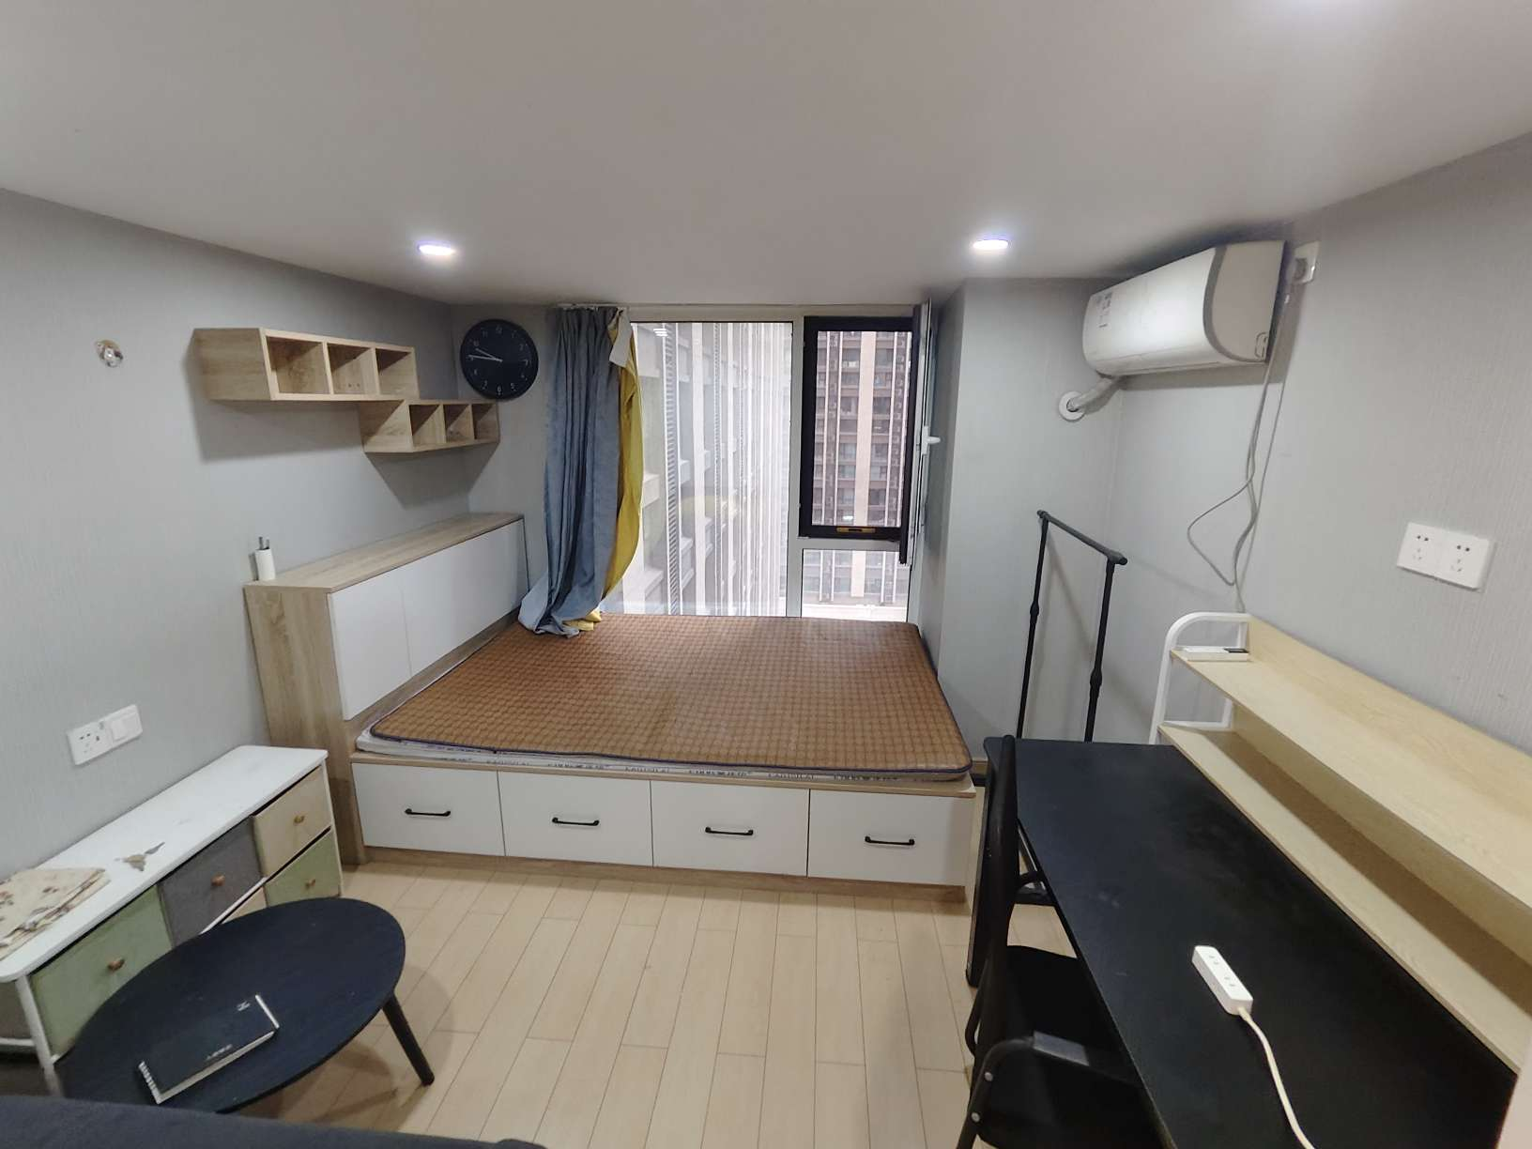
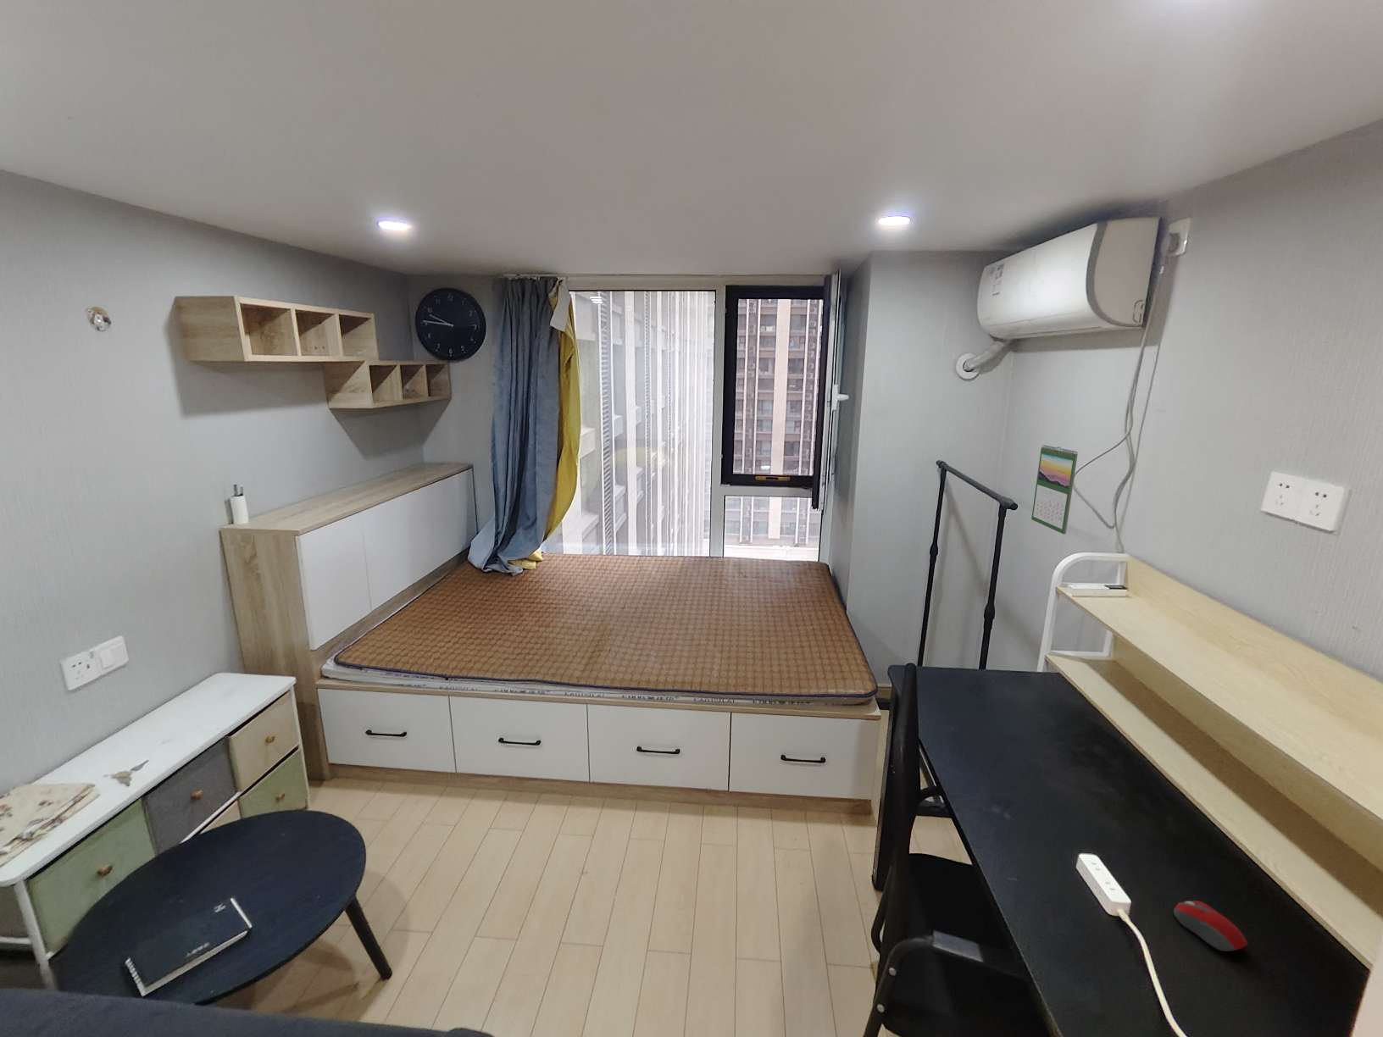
+ calendar (1053, 486)
+ computer mouse (1210, 922)
